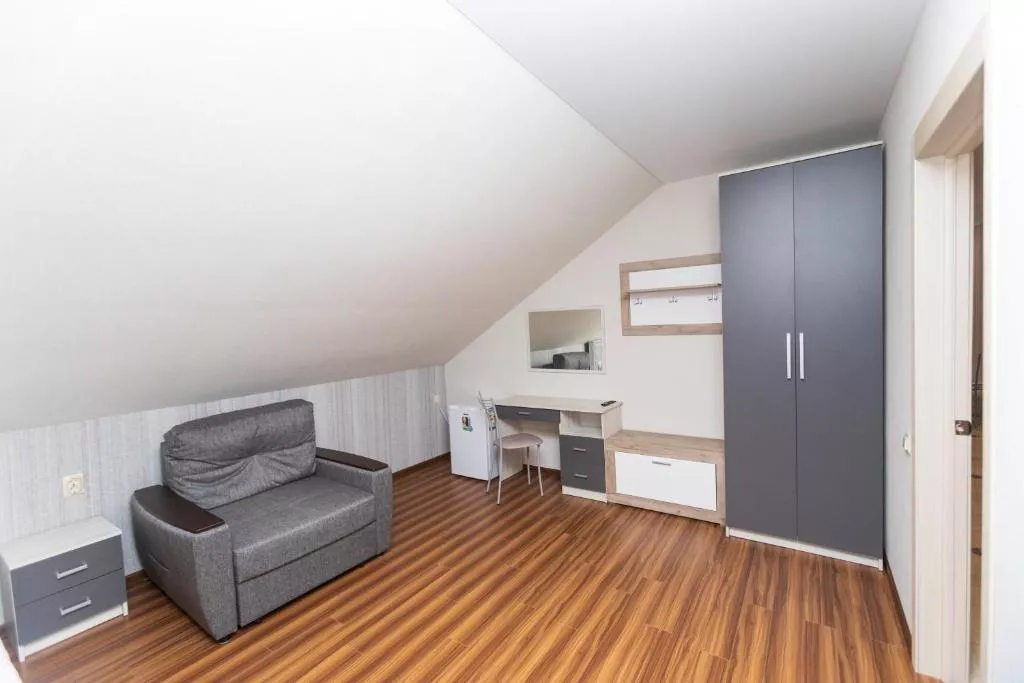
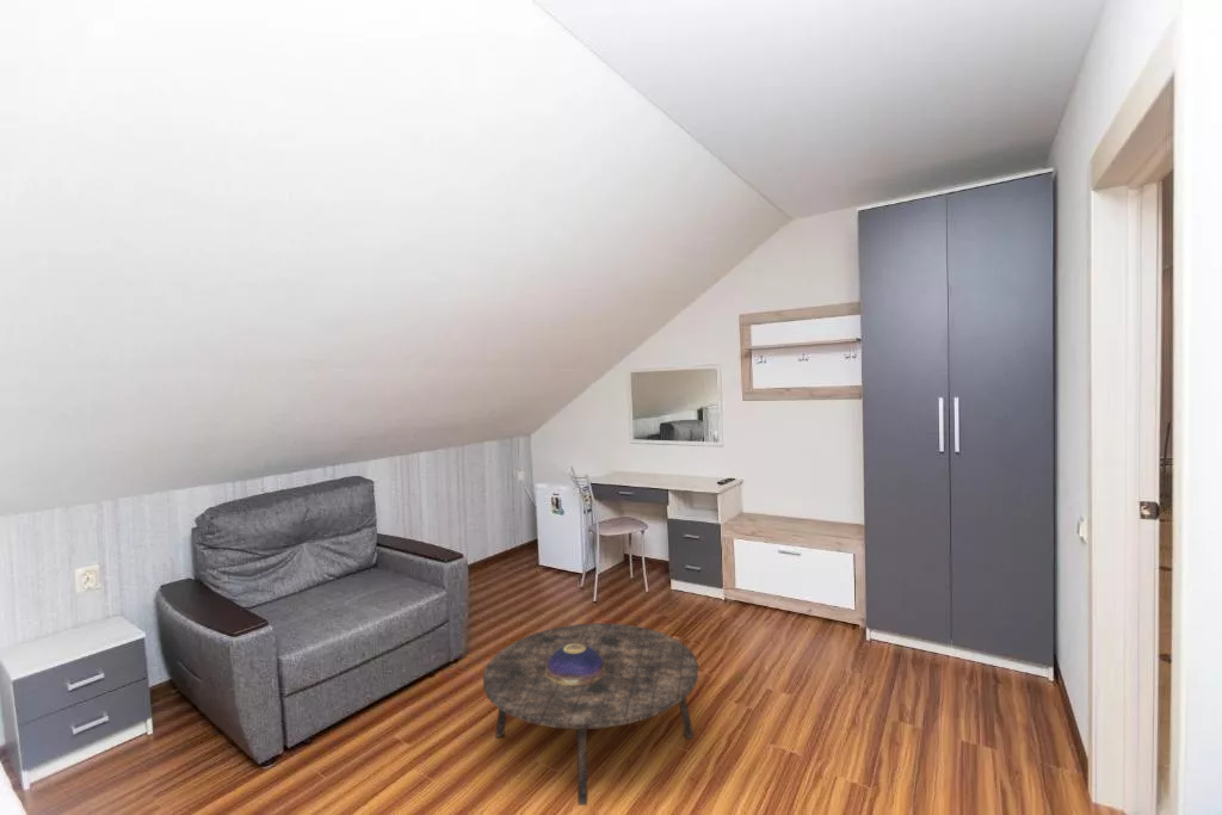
+ decorative bowl (574, 657)
+ coffee table (592, 699)
